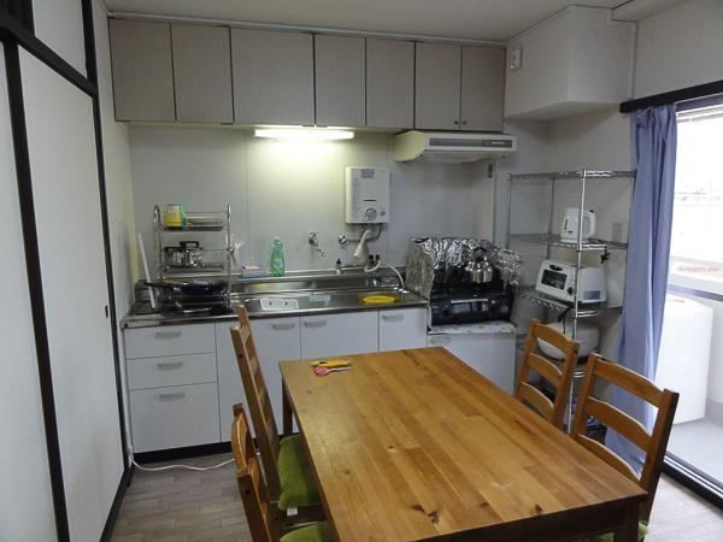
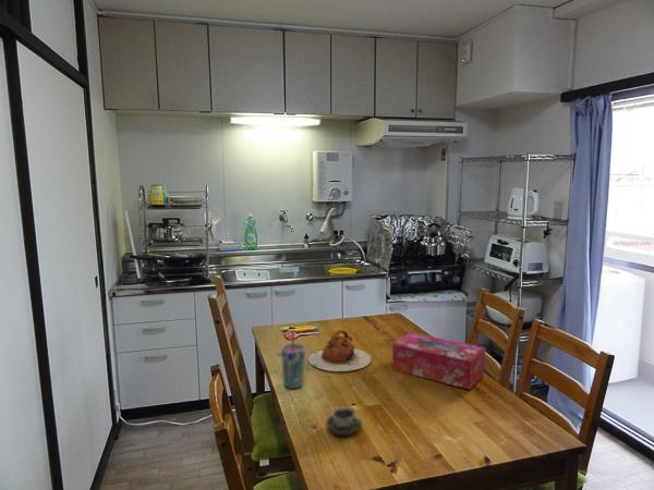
+ cup (343, 420)
+ cup (293, 357)
+ tissue box (437, 358)
+ teapot (339, 344)
